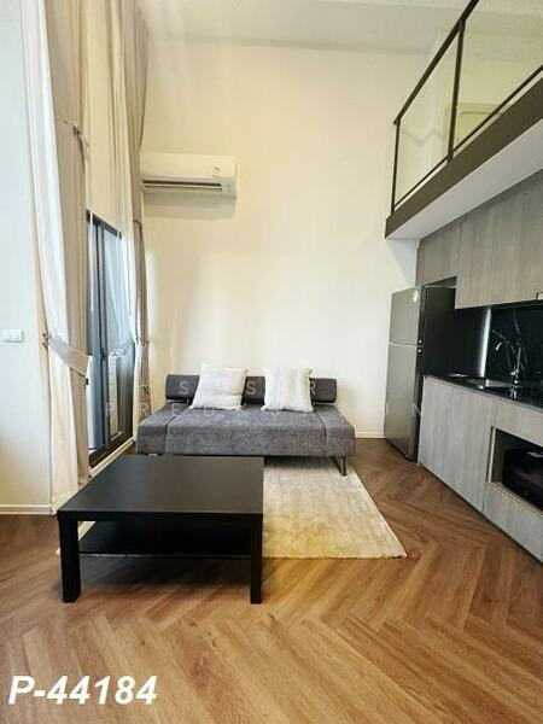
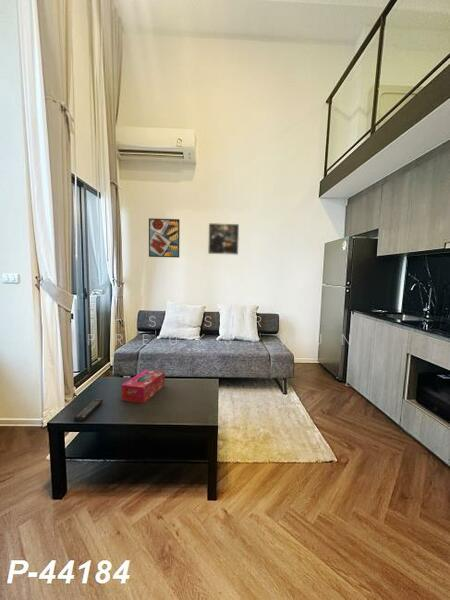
+ remote control (89, 409)
+ tissue box (144, 385)
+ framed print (223, 239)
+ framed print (164, 238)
